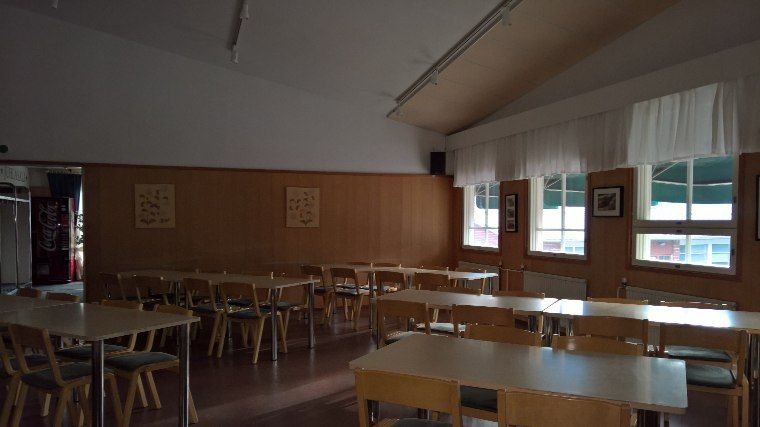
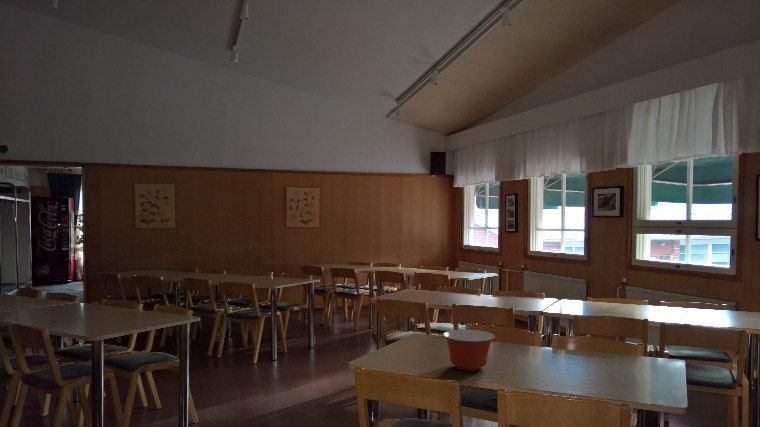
+ mixing bowl (468, 351)
